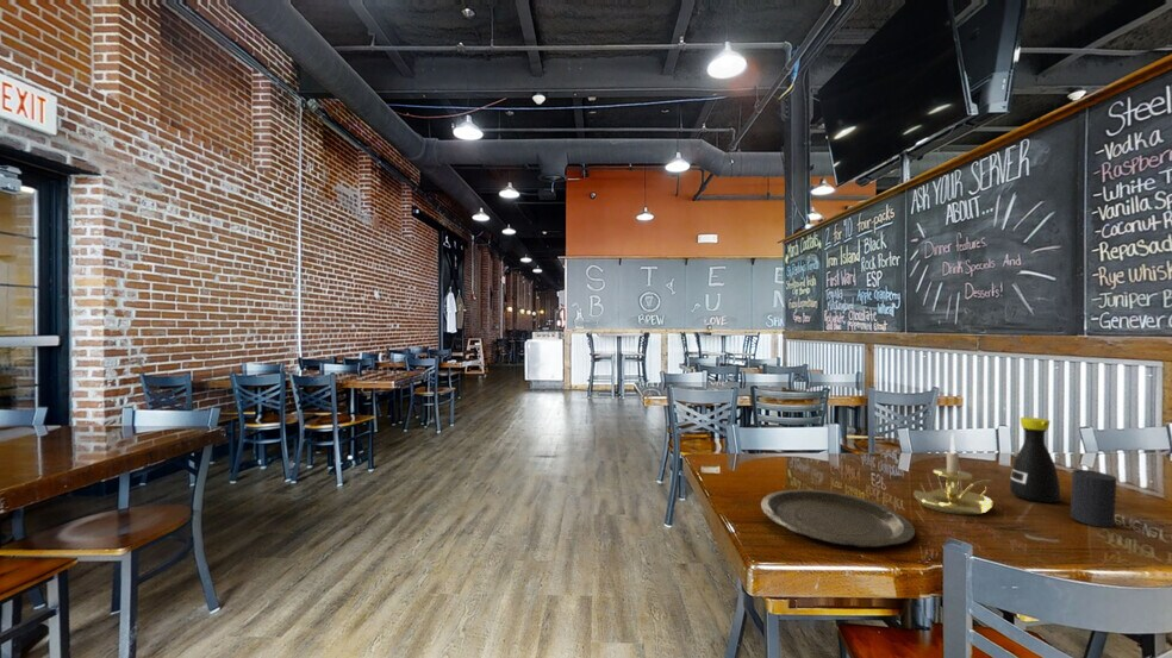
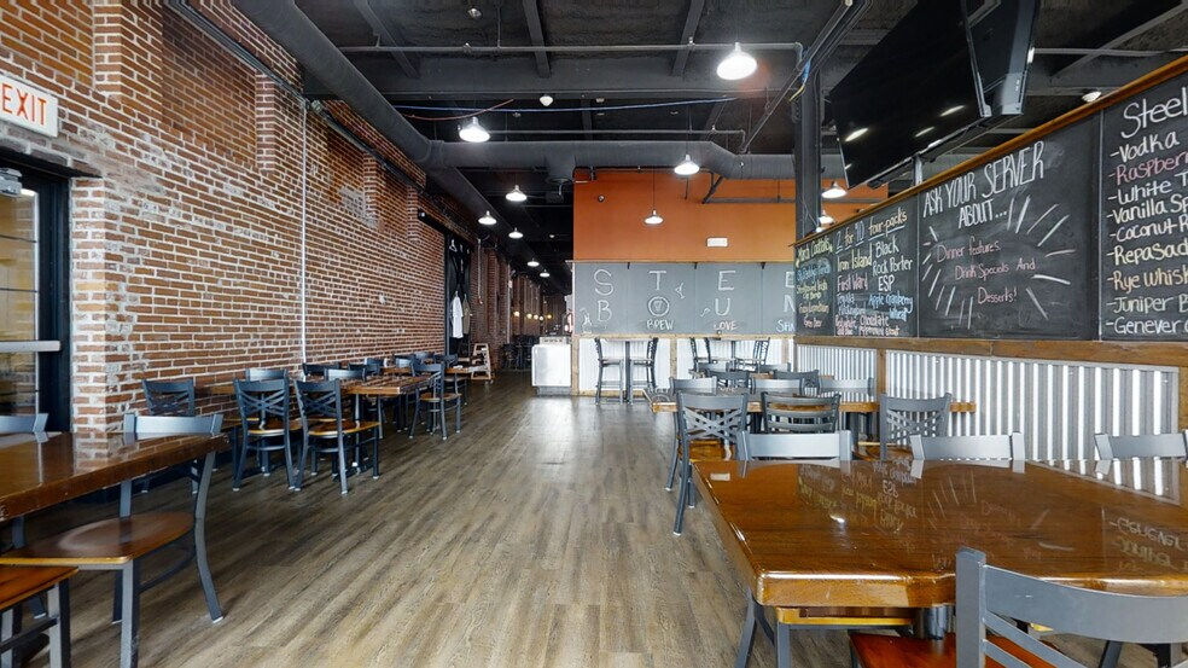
- plate (833, 516)
- bottle (1034, 457)
- cup (1092, 497)
- candle holder (956, 469)
